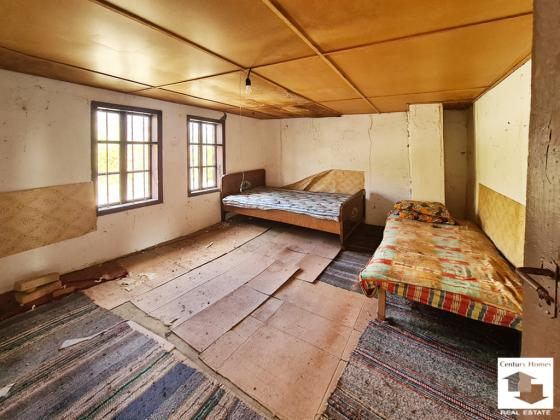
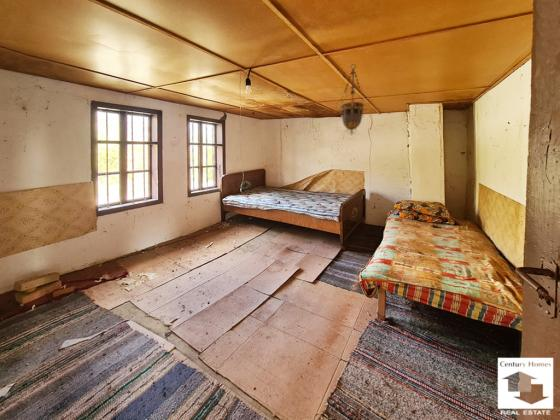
+ hanging lantern (352, 100)
